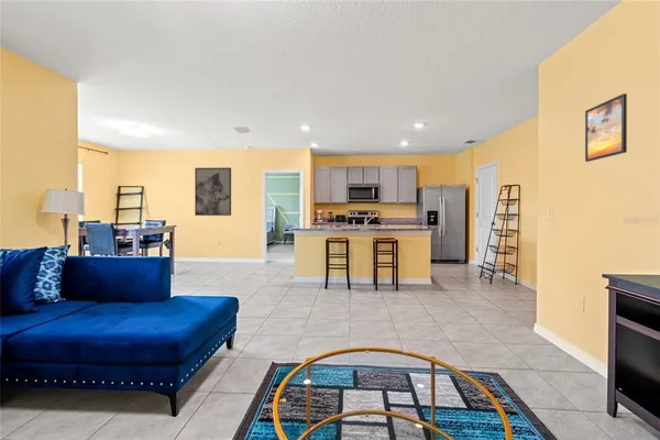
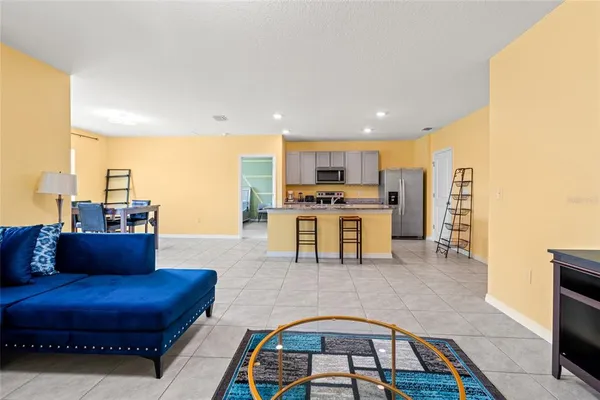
- wall art (212, 191)
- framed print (604, 130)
